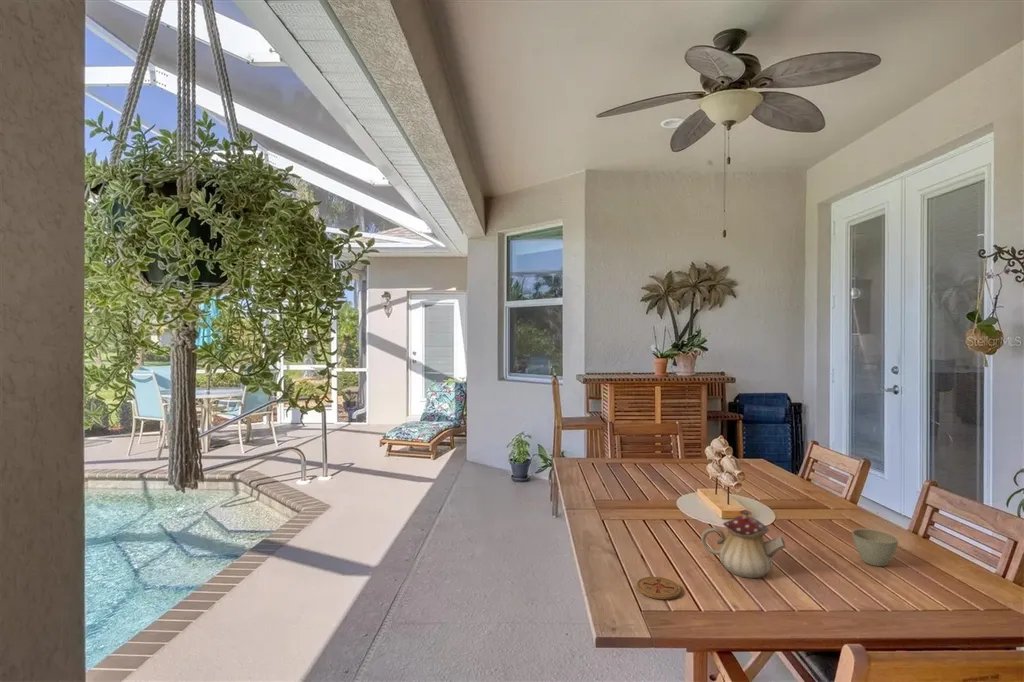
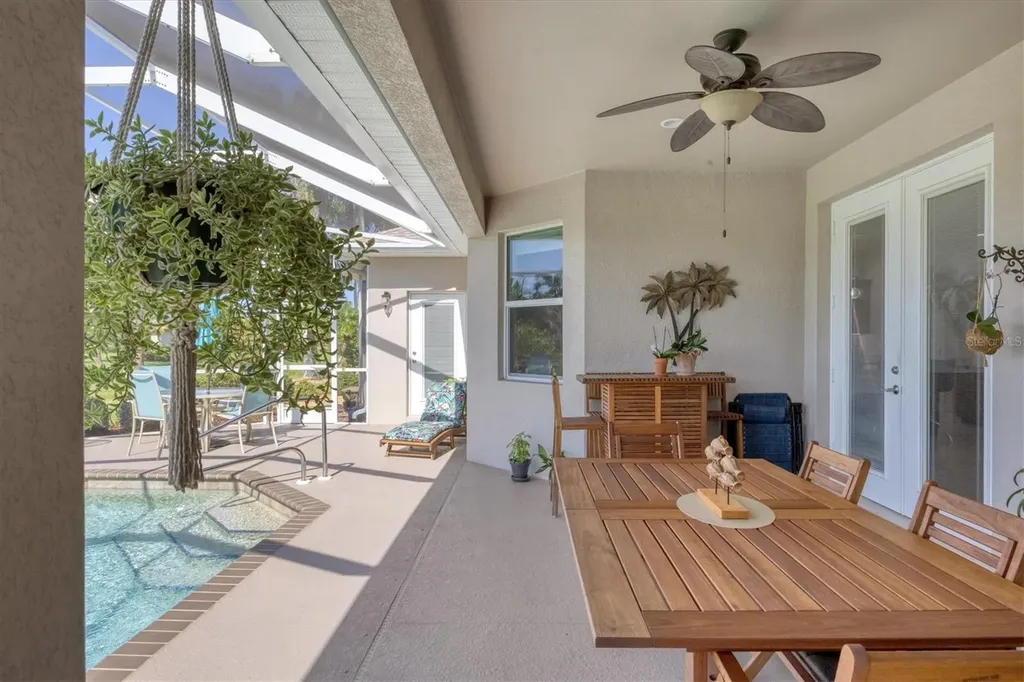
- flower pot (874, 548)
- coaster (658, 587)
- teapot (741, 538)
